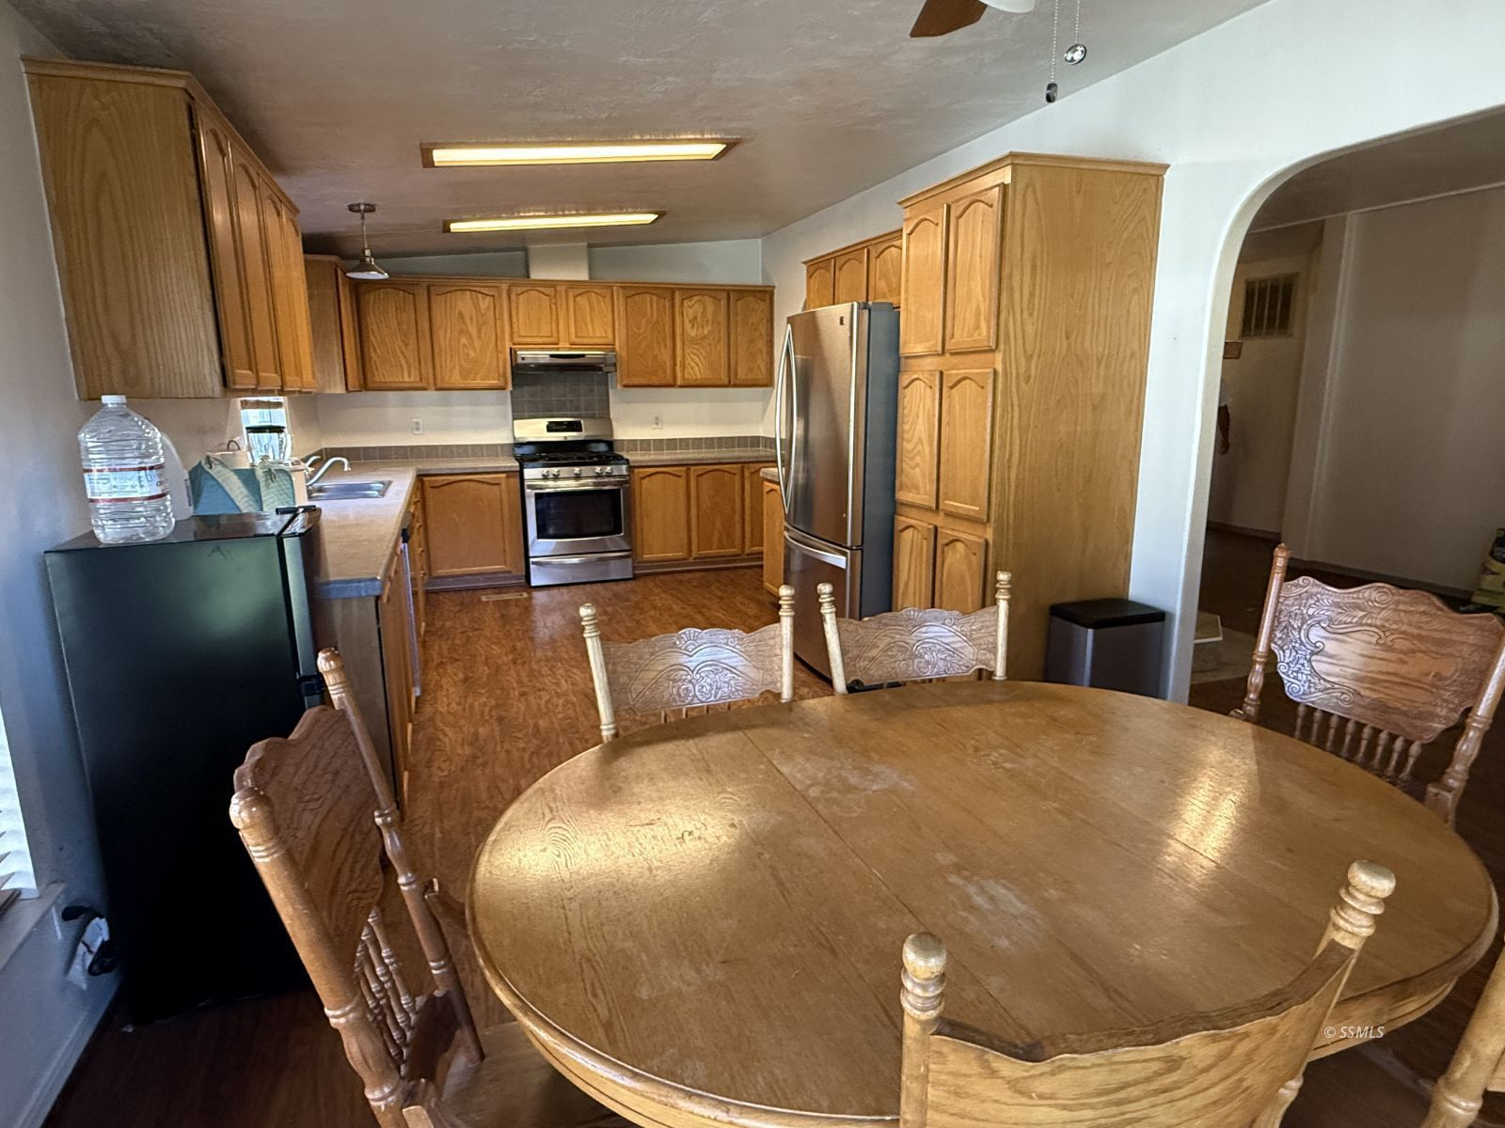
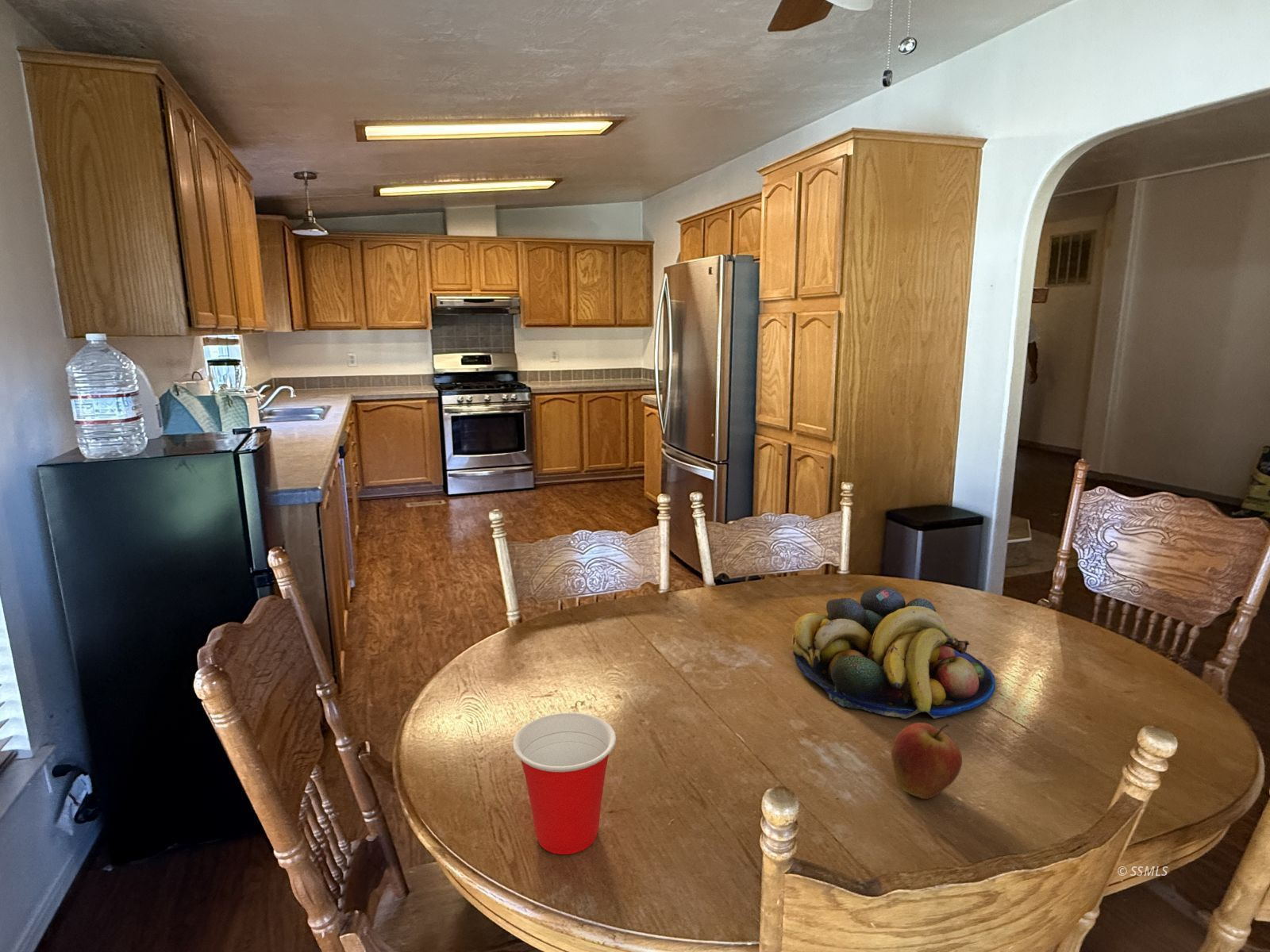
+ cup (565, 786)
+ apple (926, 756)
+ fruit bowl (894, 637)
